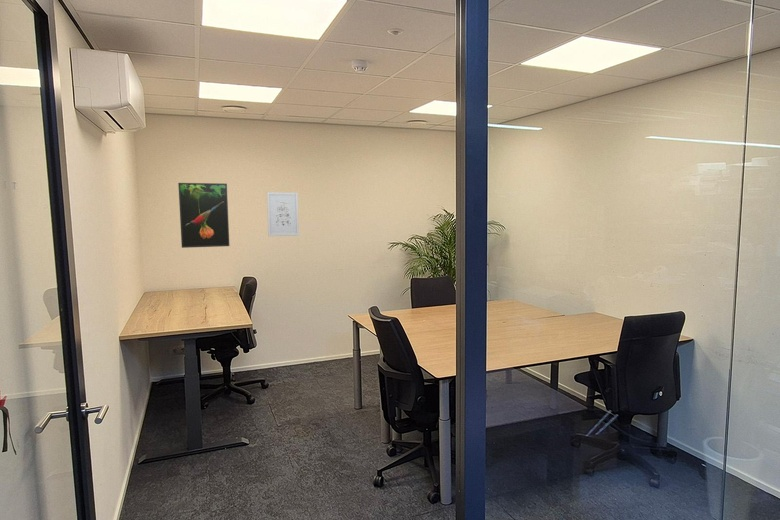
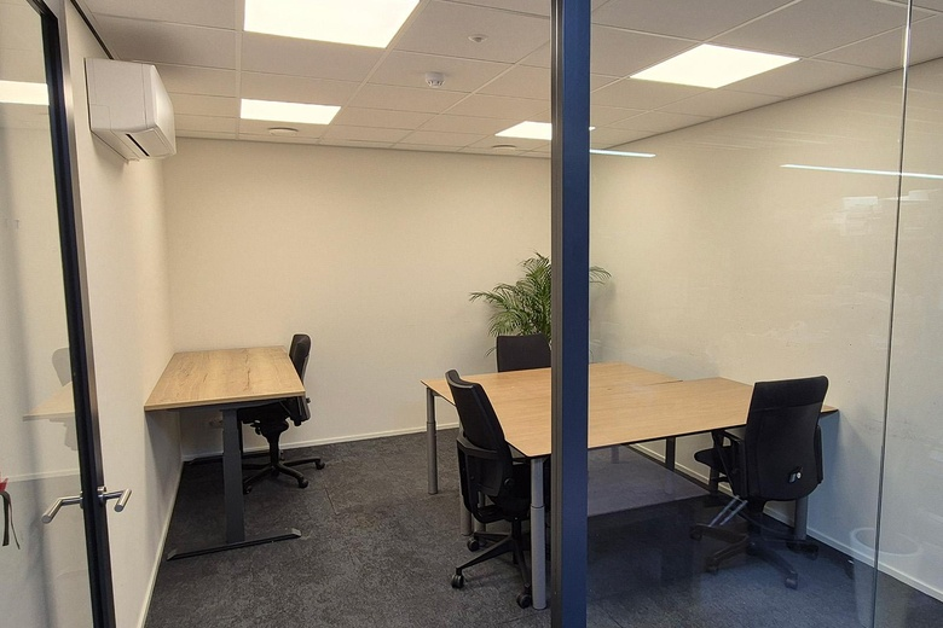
- wall art (283, 214)
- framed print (204, 215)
